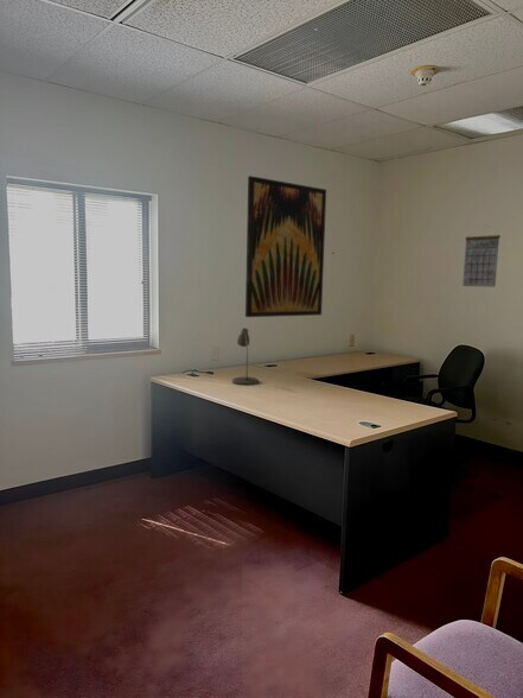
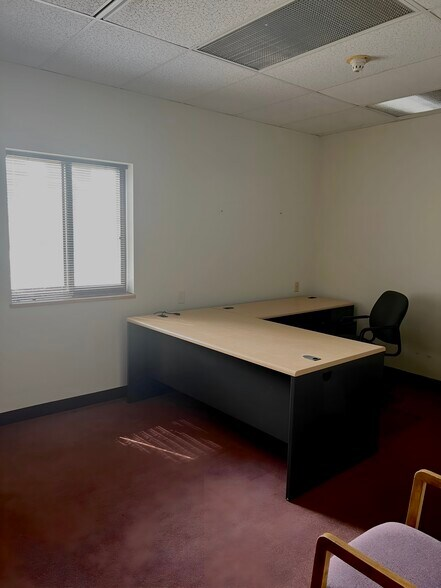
- desk lamp (247, 355)
- wall art (287, 250)
- calendar (480, 255)
